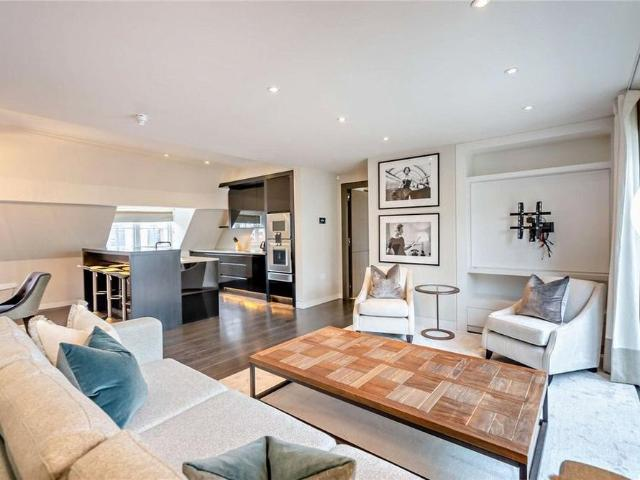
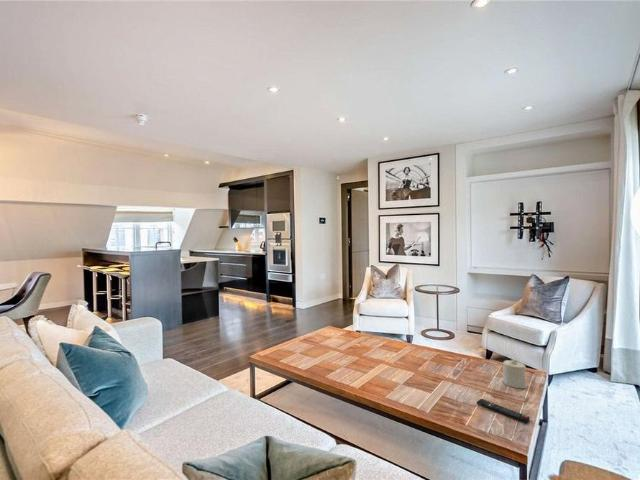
+ candle (514, 371)
+ remote control (502, 410)
